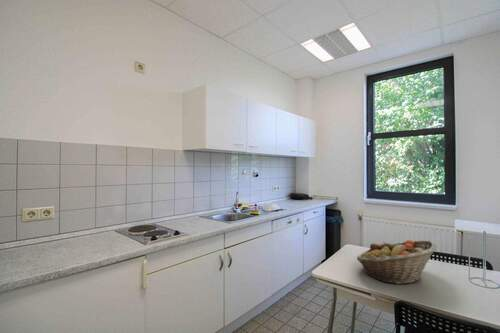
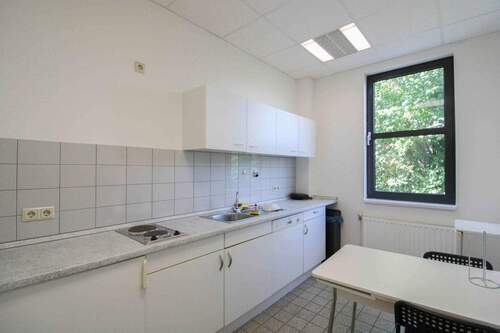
- fruit basket (395, 256)
